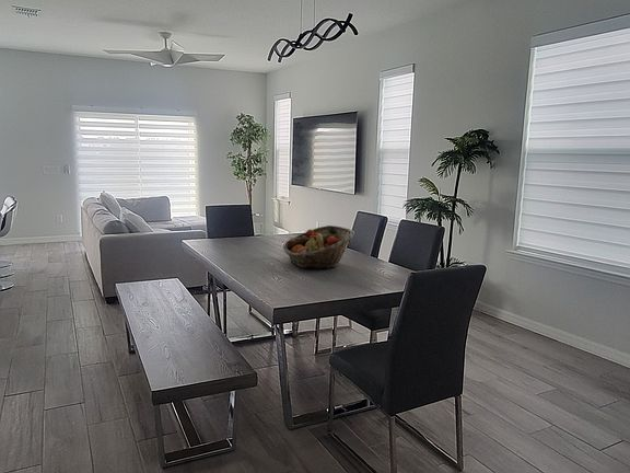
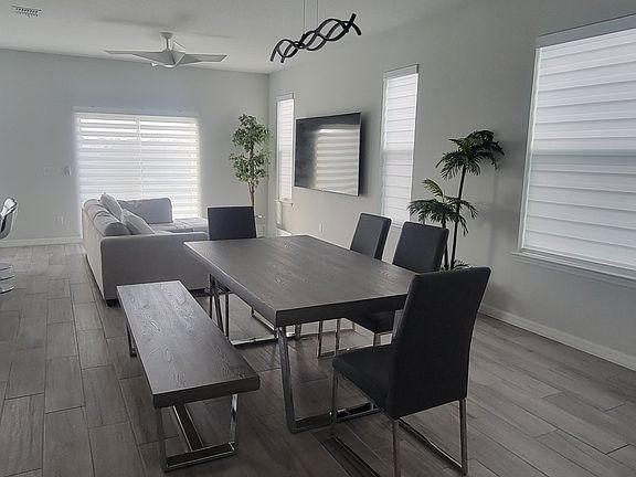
- fruit basket (317, 245)
